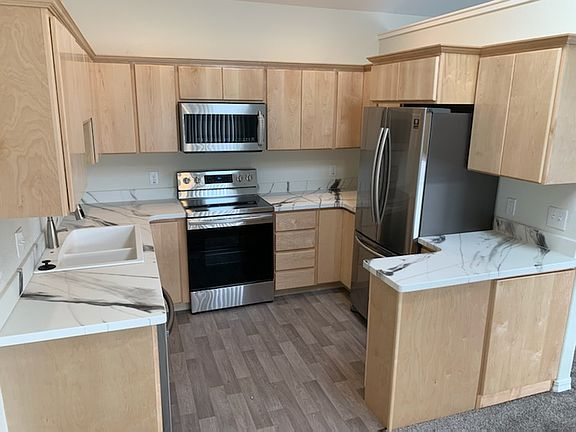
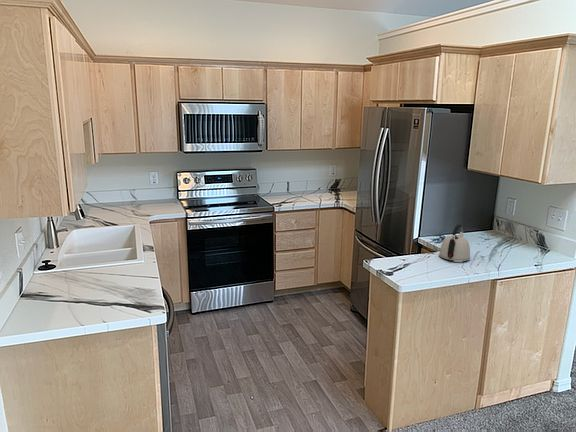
+ kettle (456, 241)
